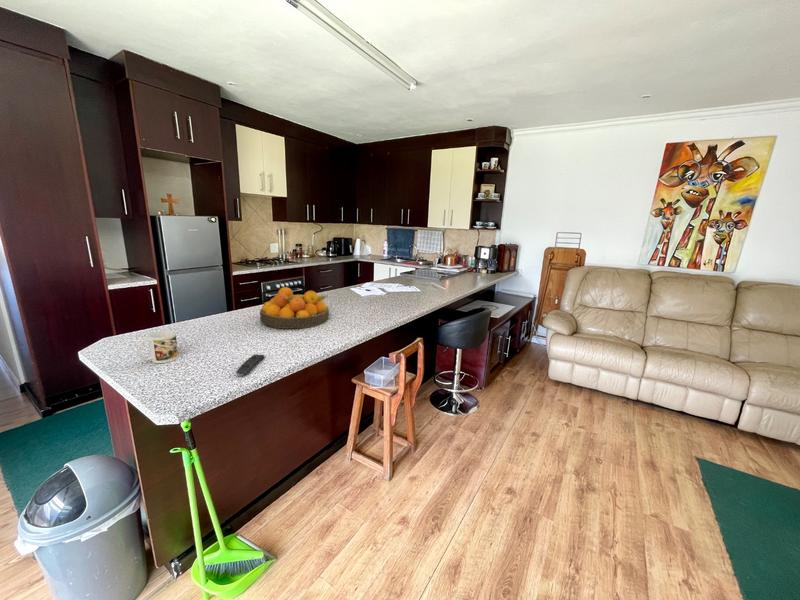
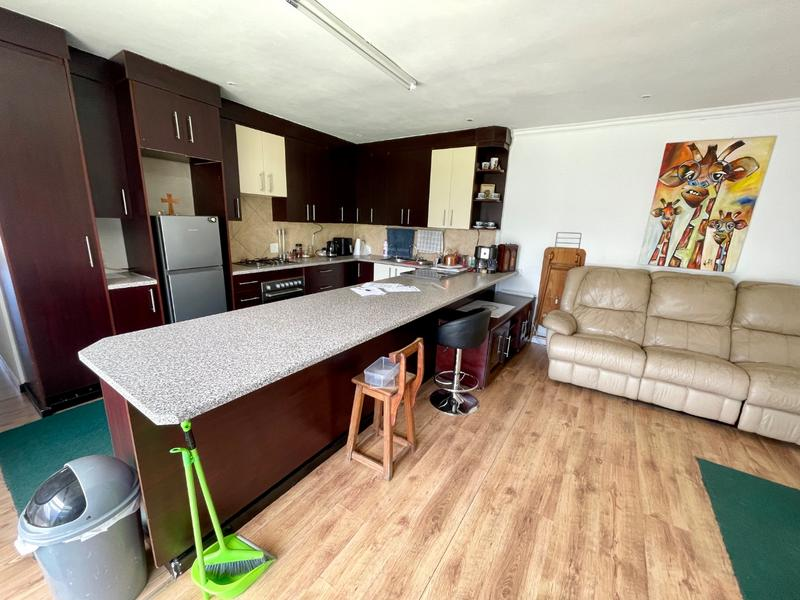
- remote control (250, 364)
- mug (157, 347)
- fruit bowl (295, 304)
